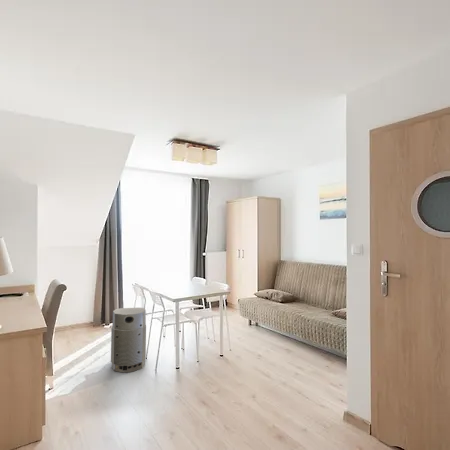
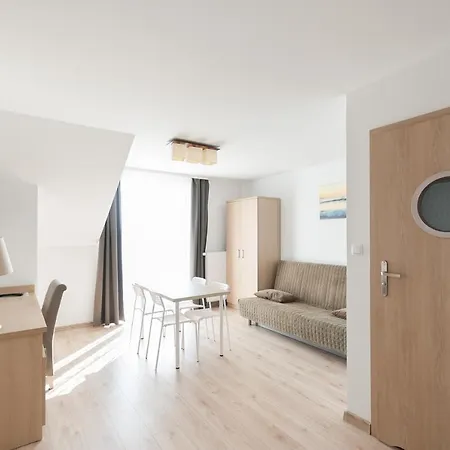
- air purifier (129, 338)
